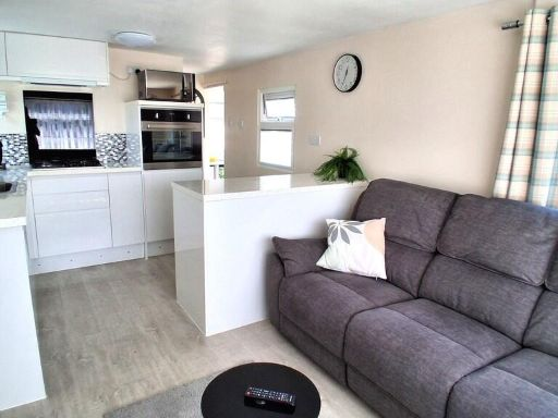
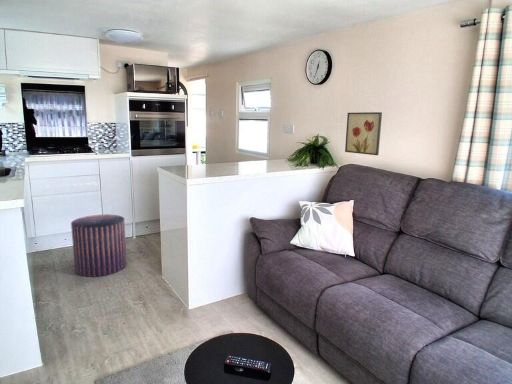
+ wall art (363, 133)
+ stool (99, 243)
